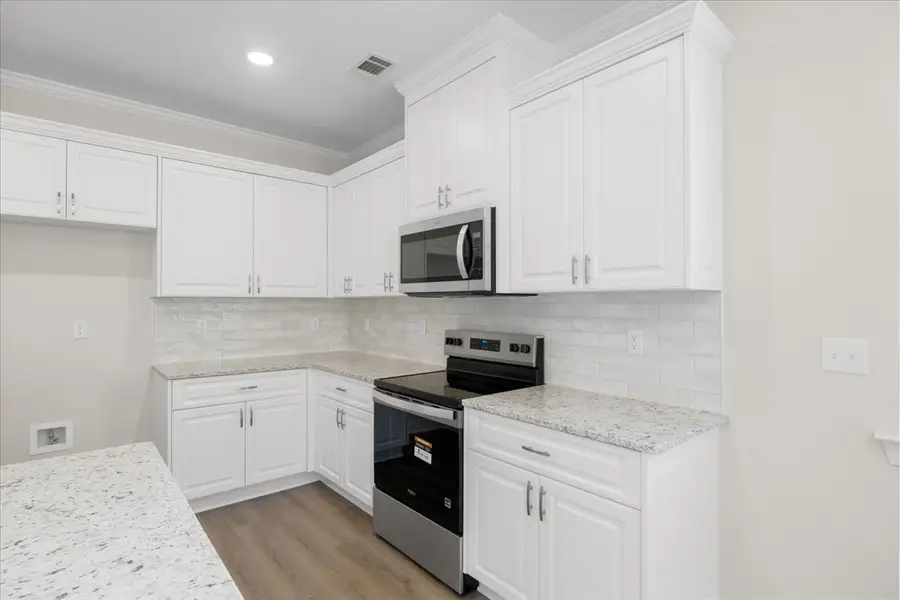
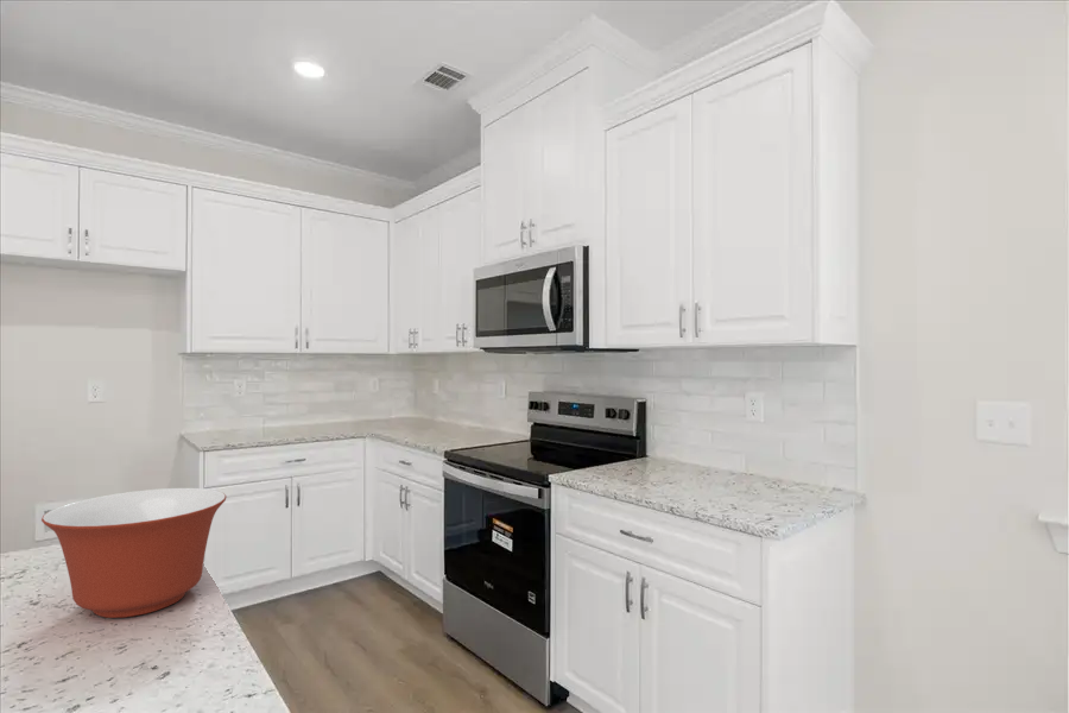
+ mixing bowl (140, 553)
